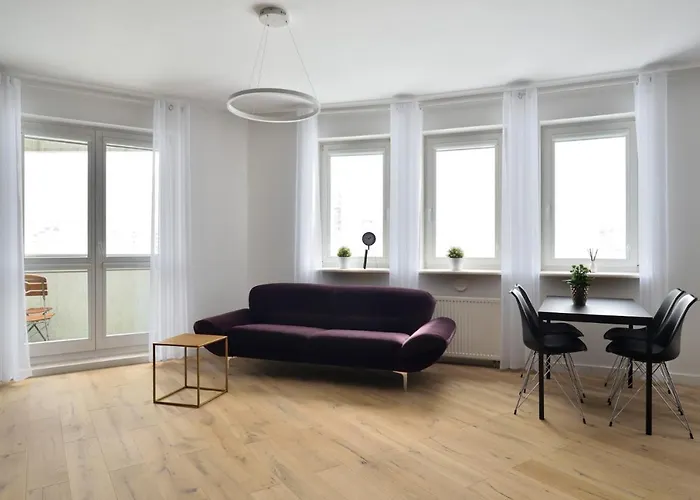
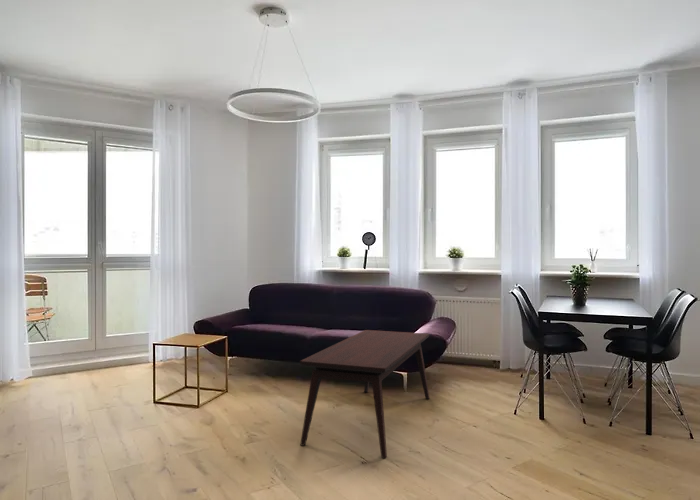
+ coffee table (373, 382)
